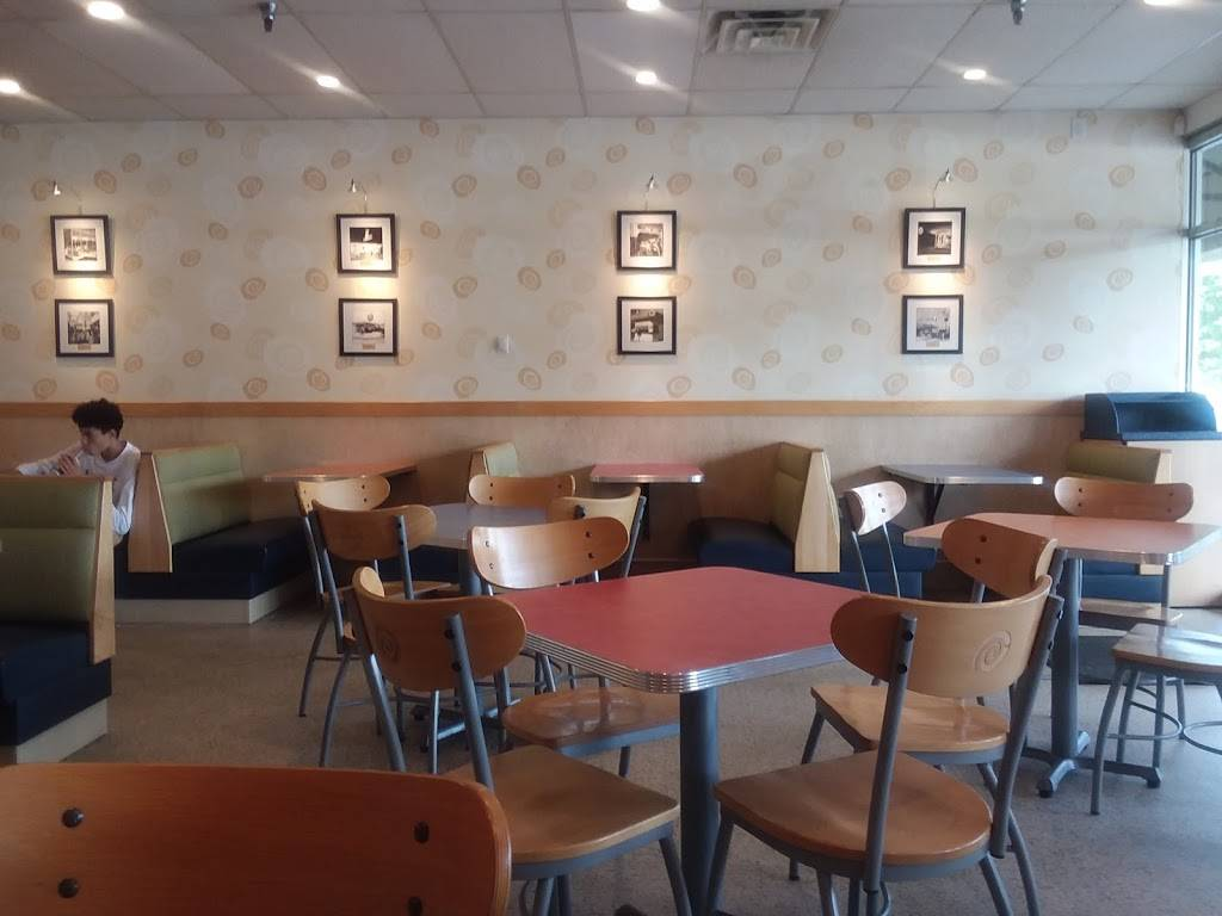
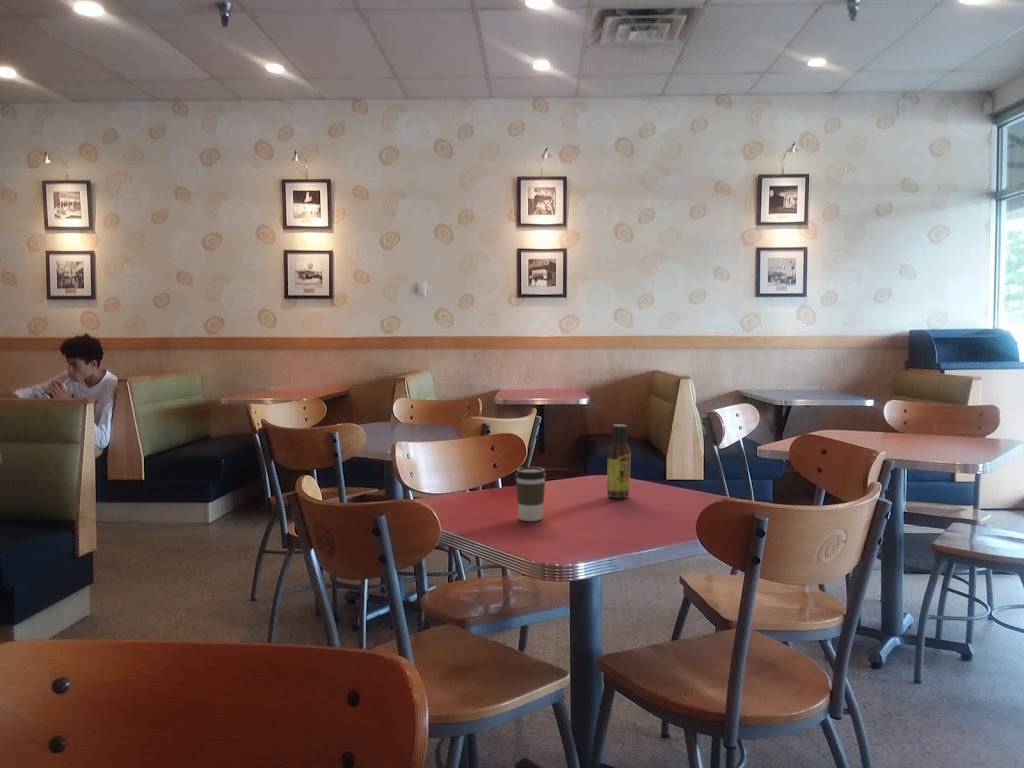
+ coffee cup (530, 493)
+ sauce bottle (618, 461)
